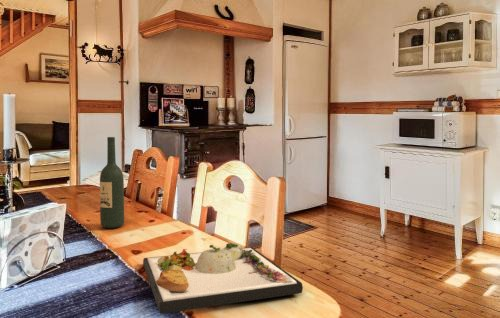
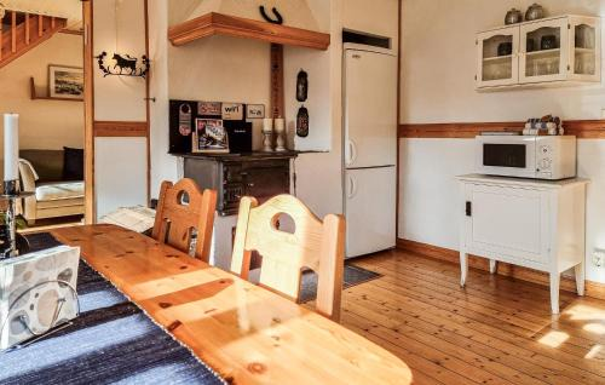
- dinner plate (215, 263)
- wine bottle (111, 182)
